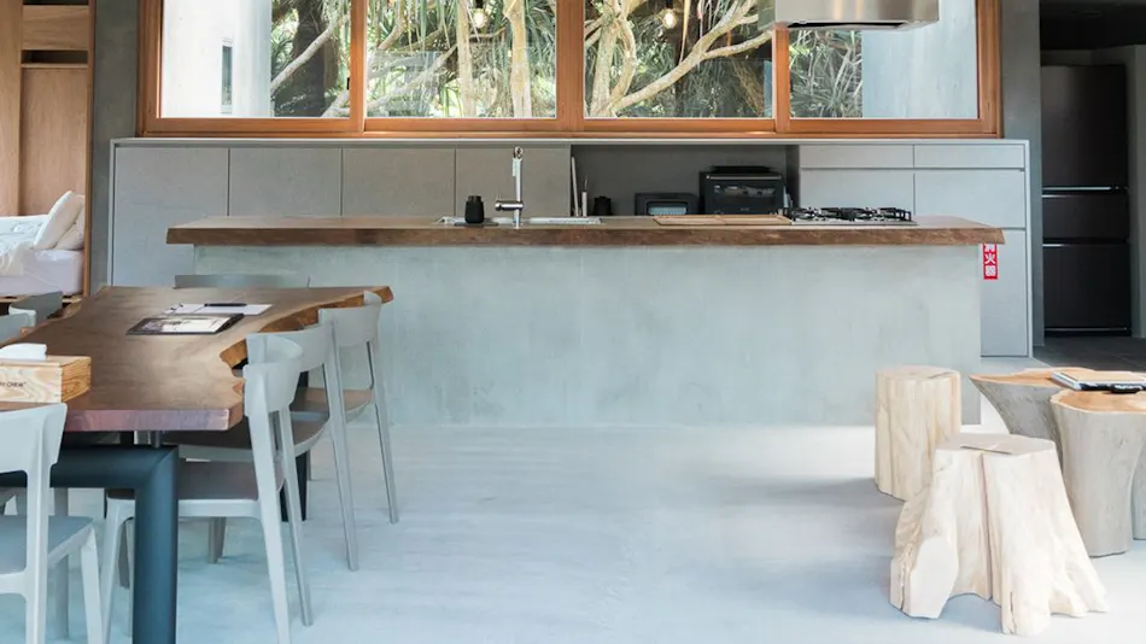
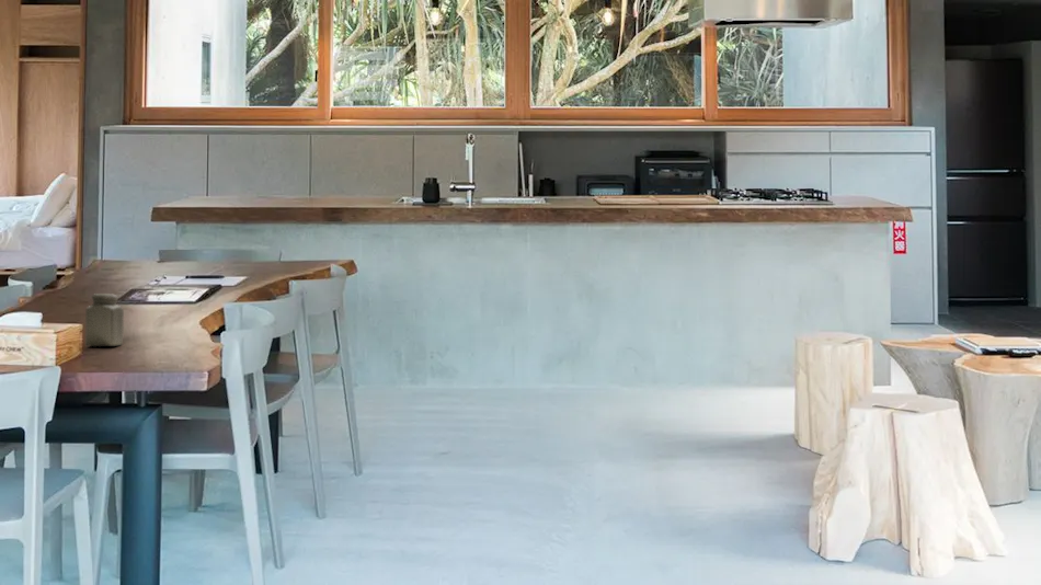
+ salt shaker (104, 319)
